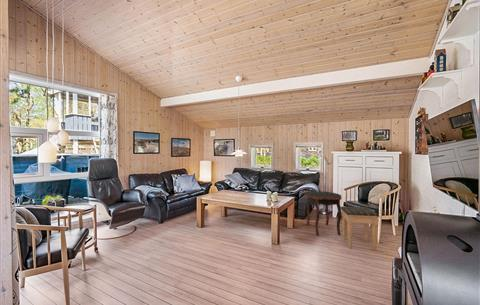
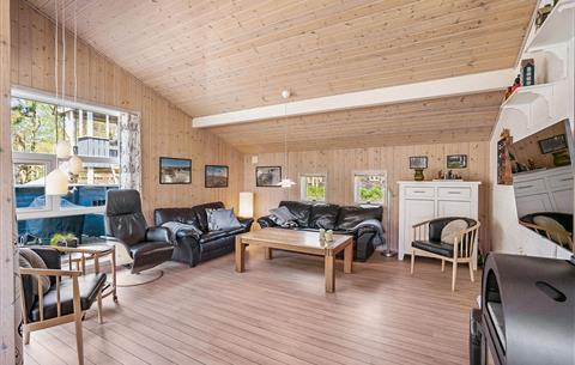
- footstool (358, 222)
- side table (326, 211)
